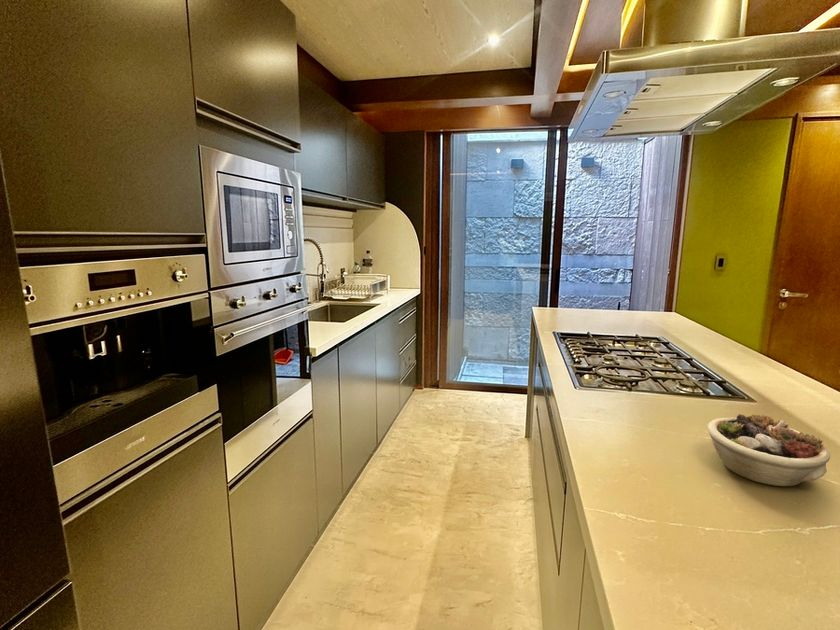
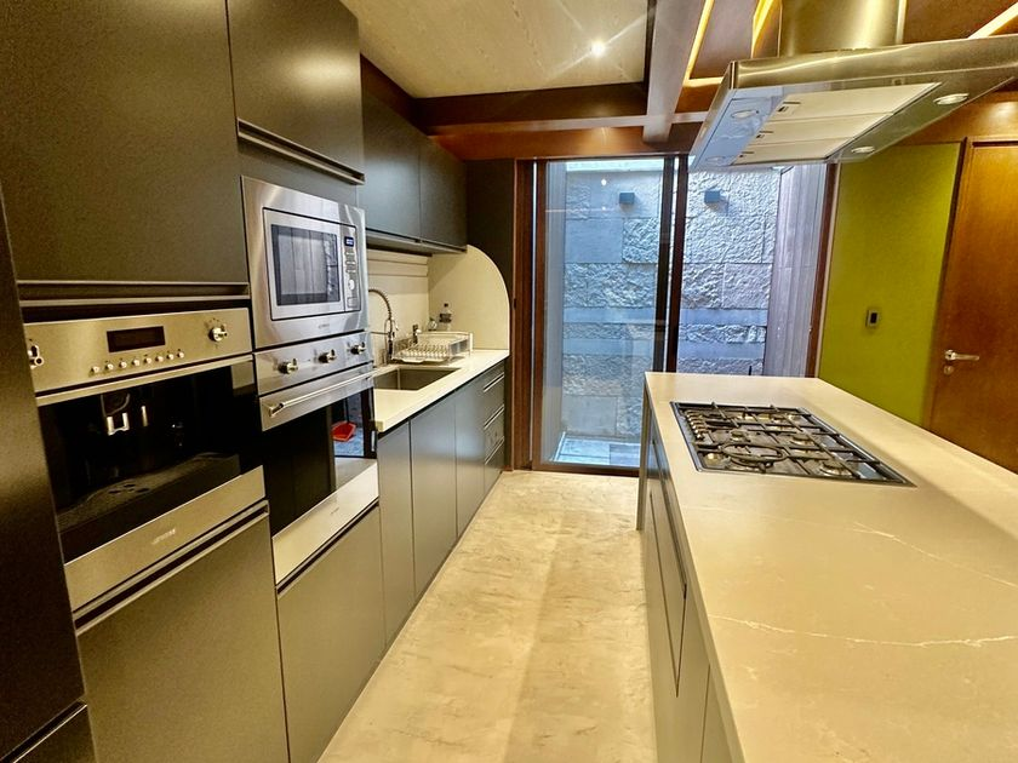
- succulent planter (763, 446)
